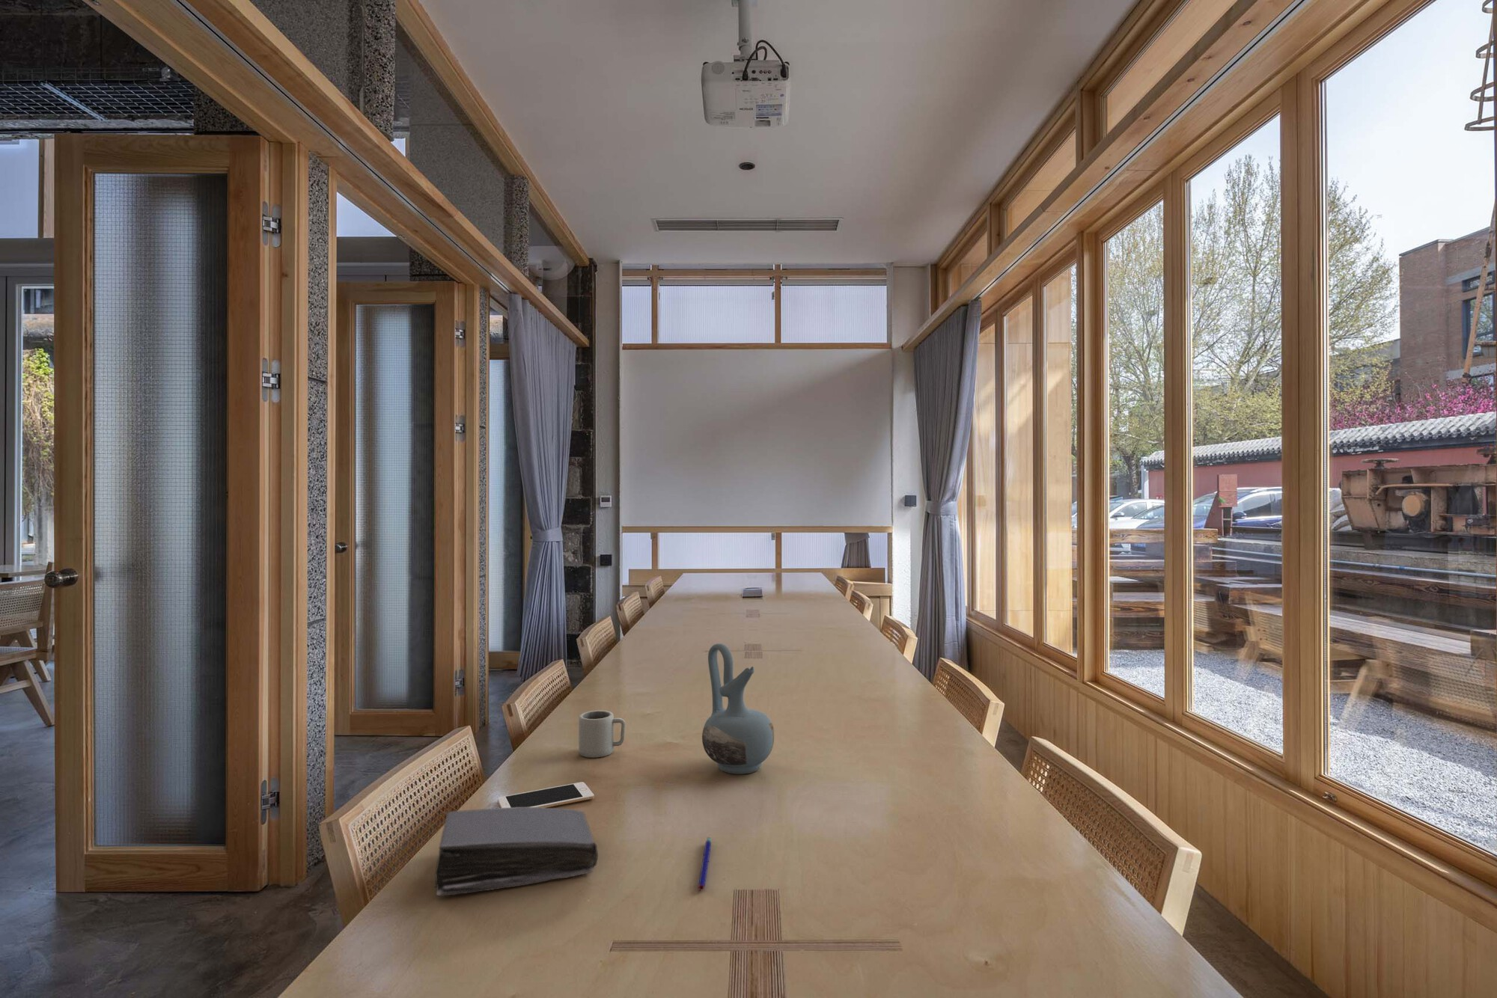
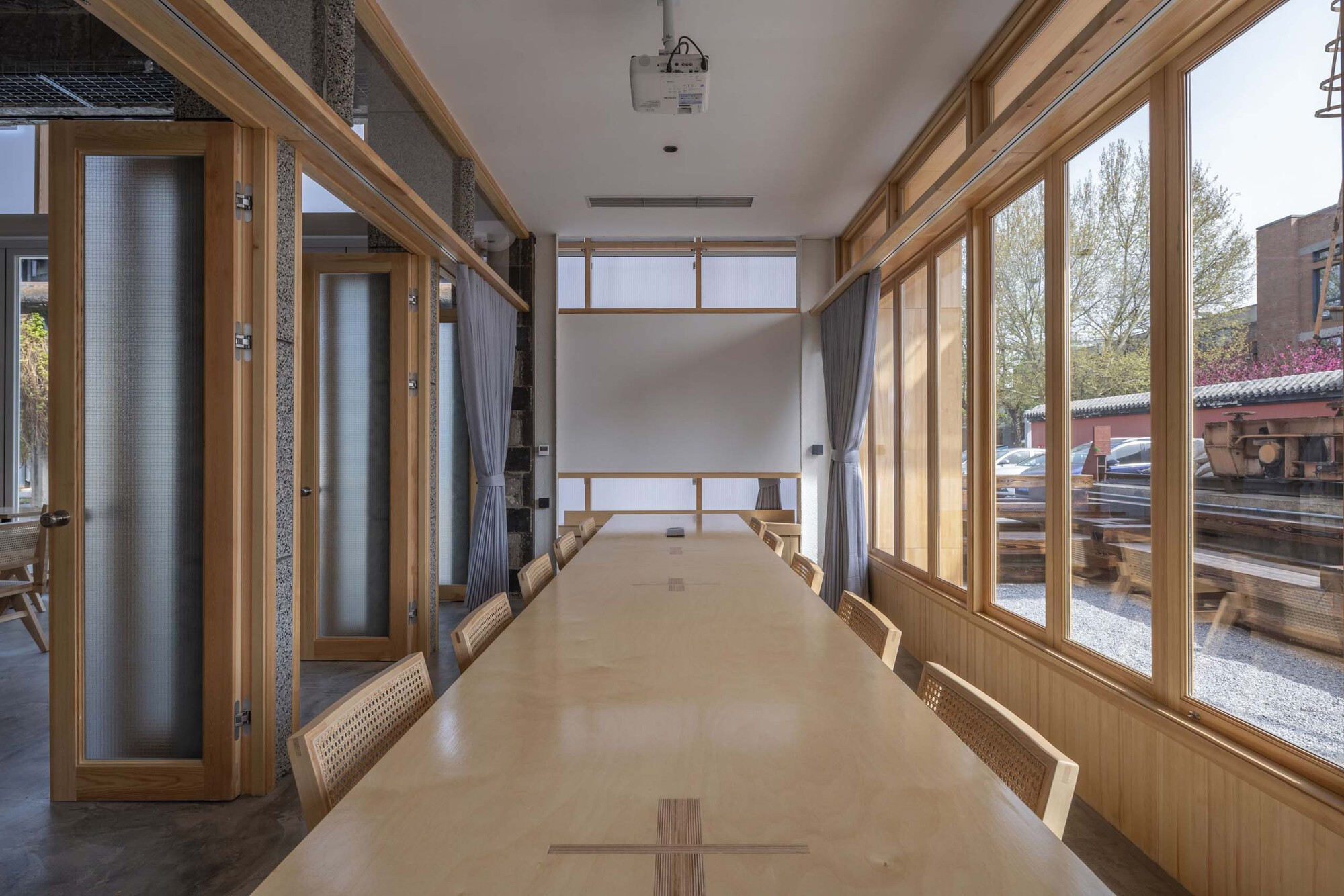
- pen (705, 862)
- book (517, 840)
- cell phone (546, 798)
- cup (601, 733)
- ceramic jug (737, 706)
